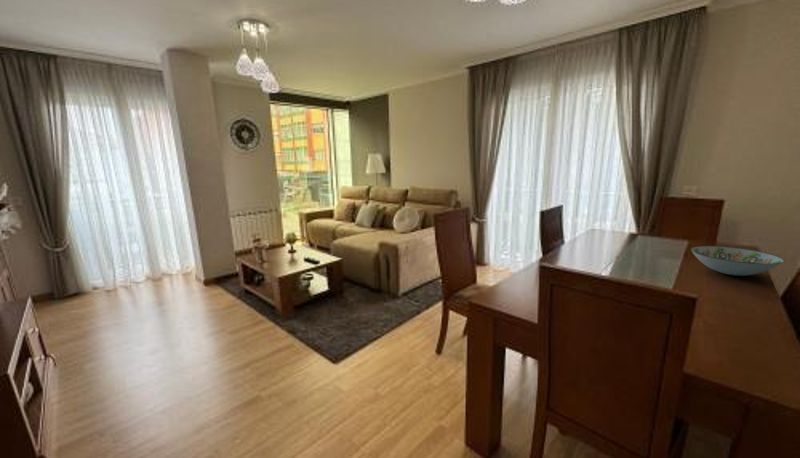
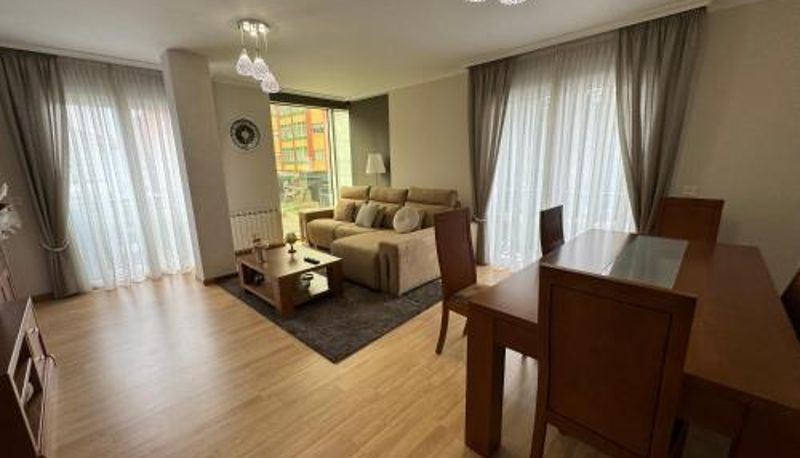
- decorative bowl (732, 263)
